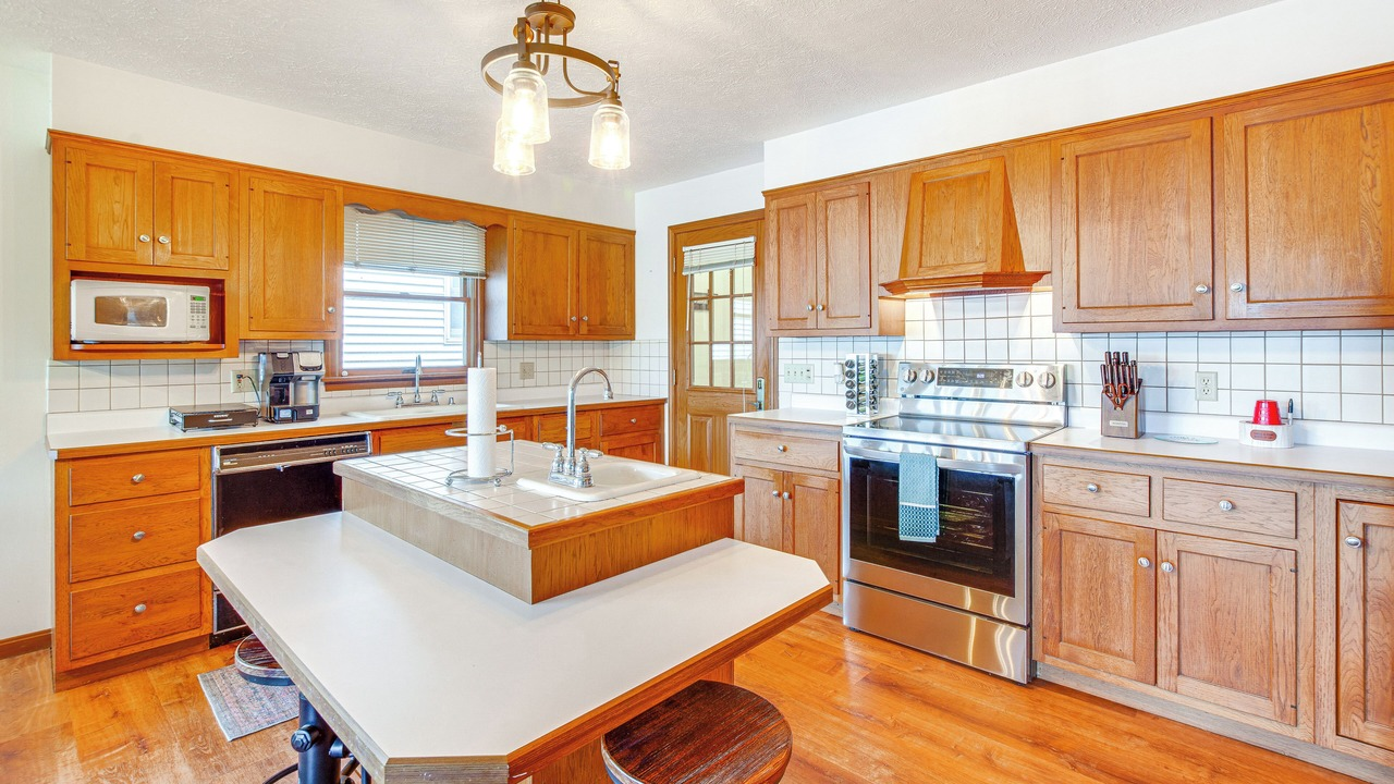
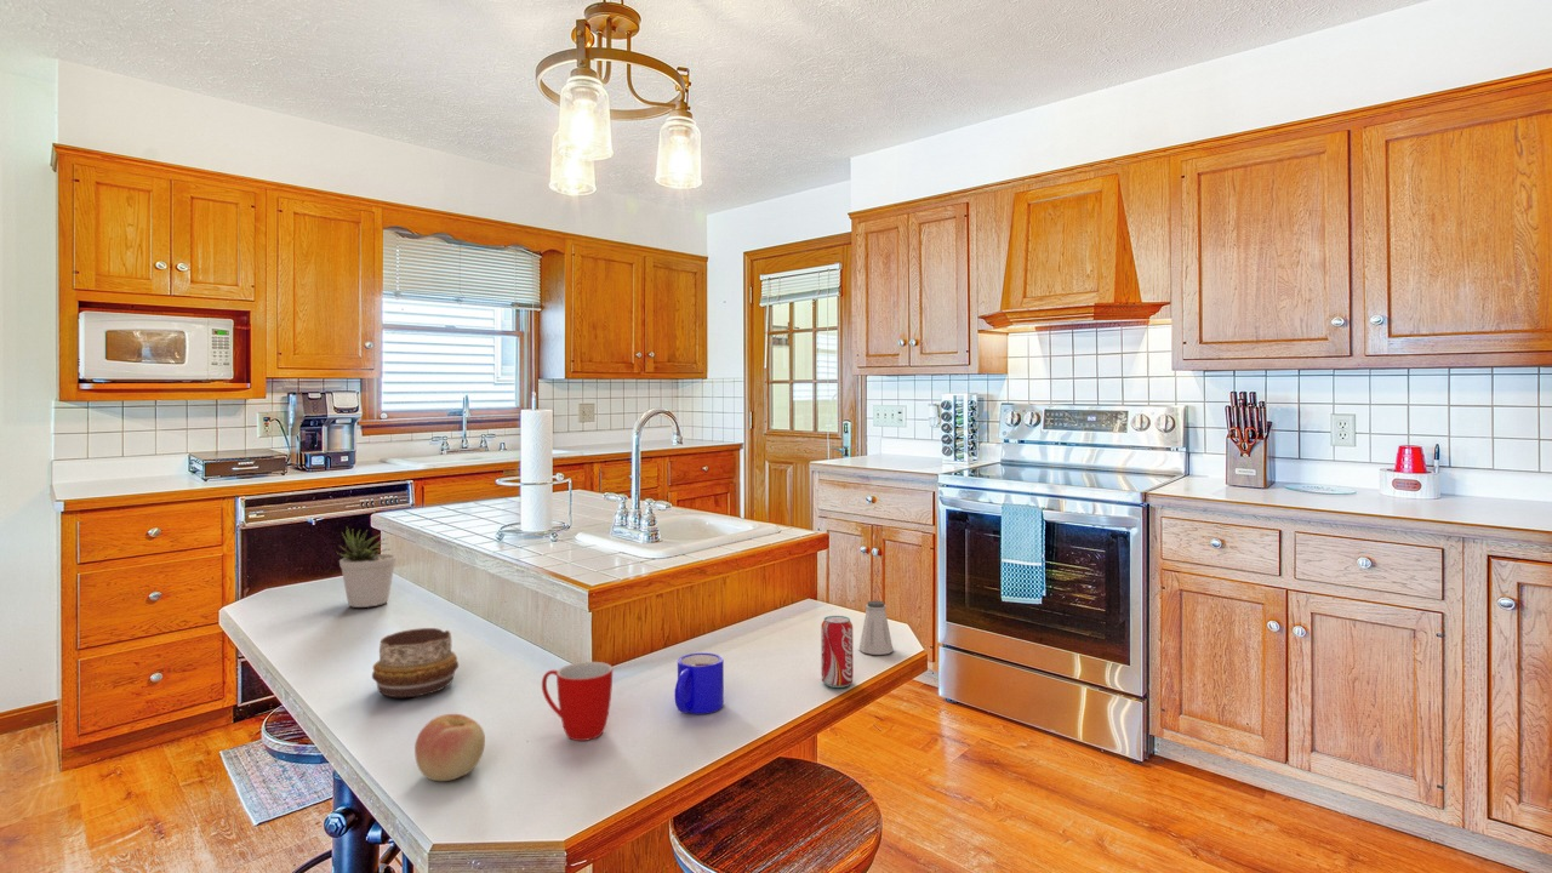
+ mug (575, 700)
+ beverage can (837, 650)
+ decorative bowl (416, 662)
+ potted plant (366, 564)
+ mug (695, 685)
+ apple (451, 744)
+ saltshaker (875, 626)
